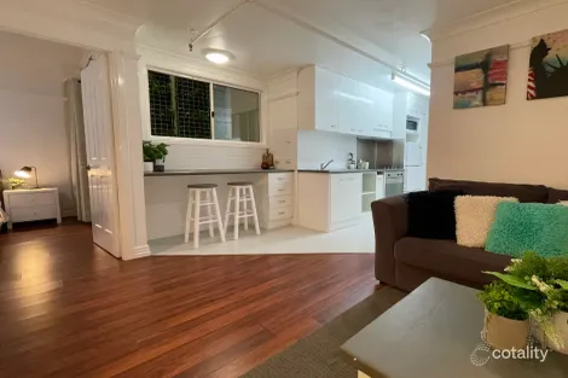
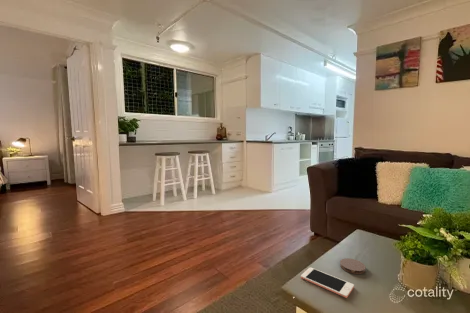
+ cell phone (326, 281)
+ coaster (352, 265)
